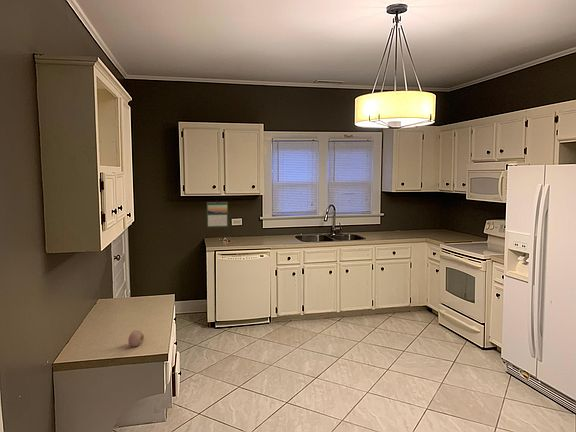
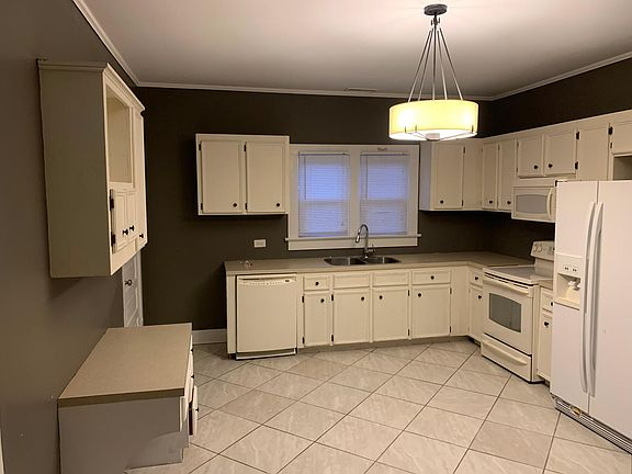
- fruit (136, 337)
- calendar (217, 214)
